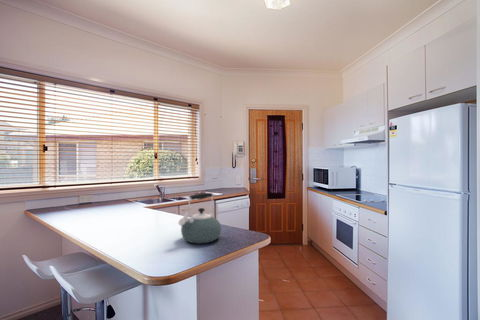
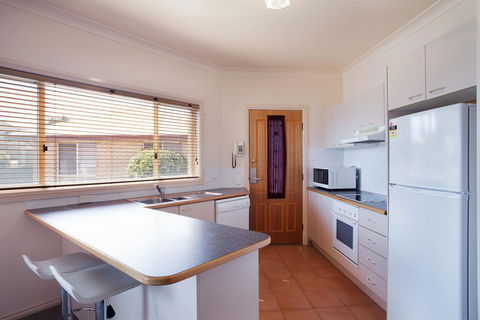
- kettle (198, 216)
